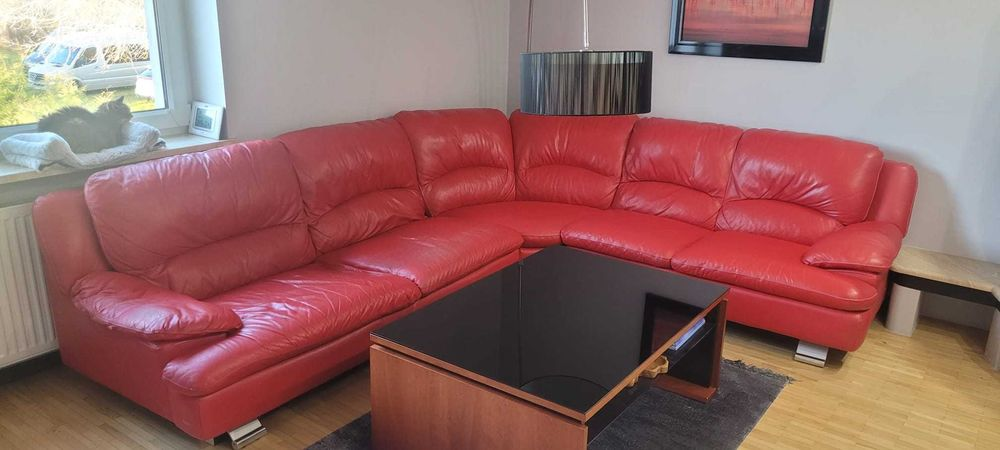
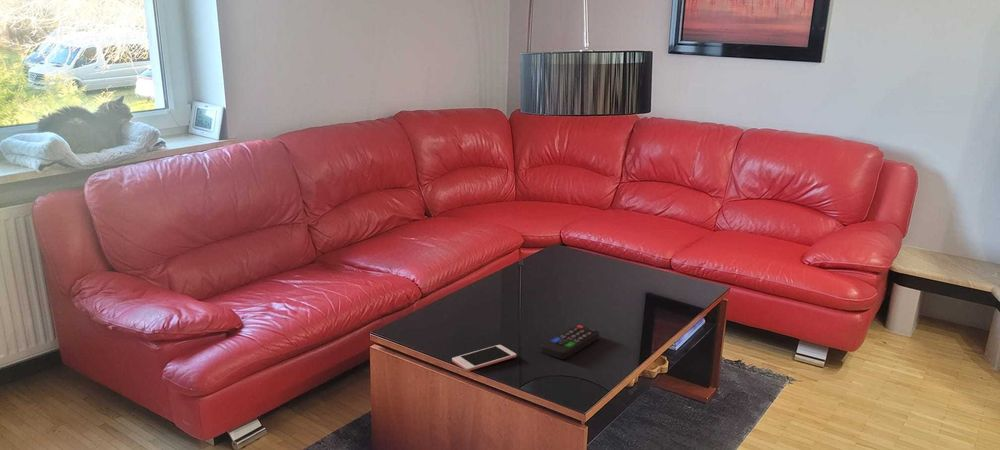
+ remote control (570, 341)
+ cell phone (484, 357)
